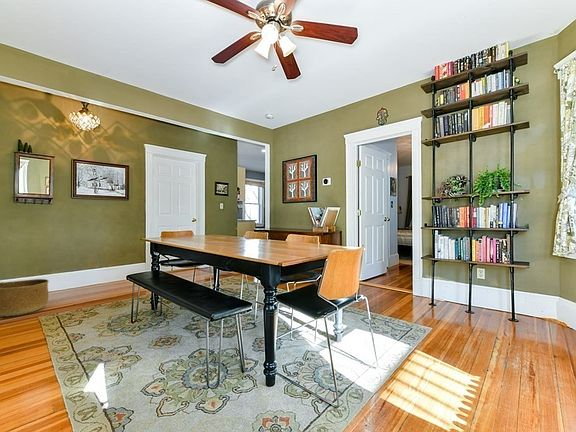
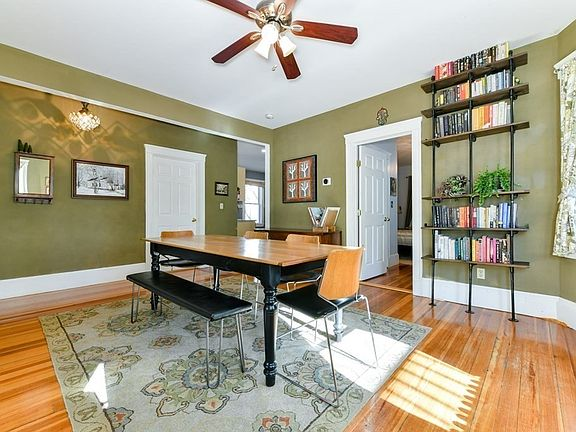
- basket (20, 296)
